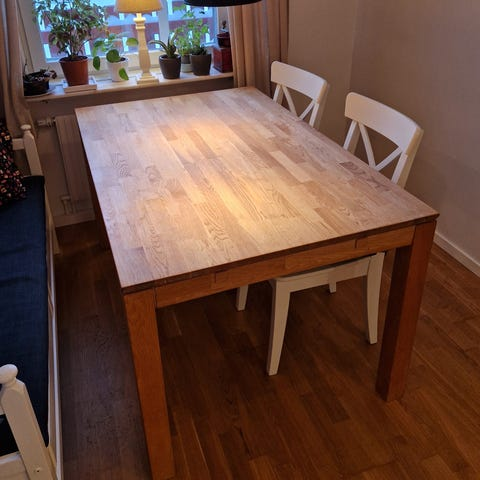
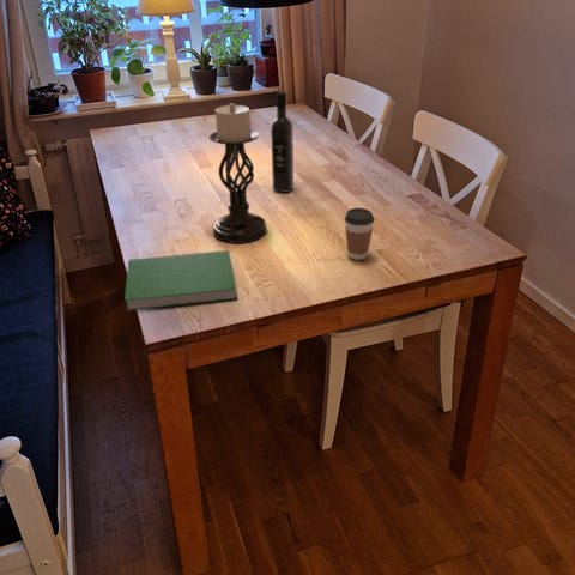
+ hardcover book (180, 278)
+ wine bottle (282, 143)
+ coffee cup (358, 235)
+ candle holder (237, 170)
